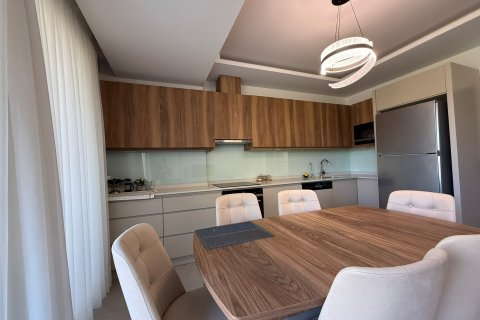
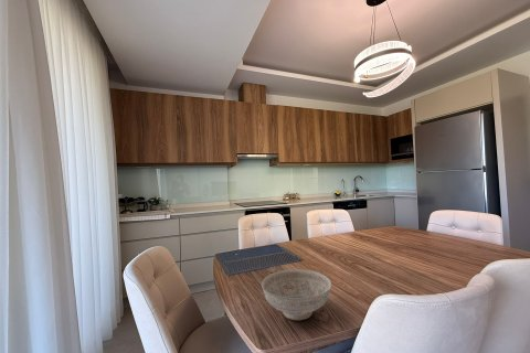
+ decorative bowl (296, 296)
